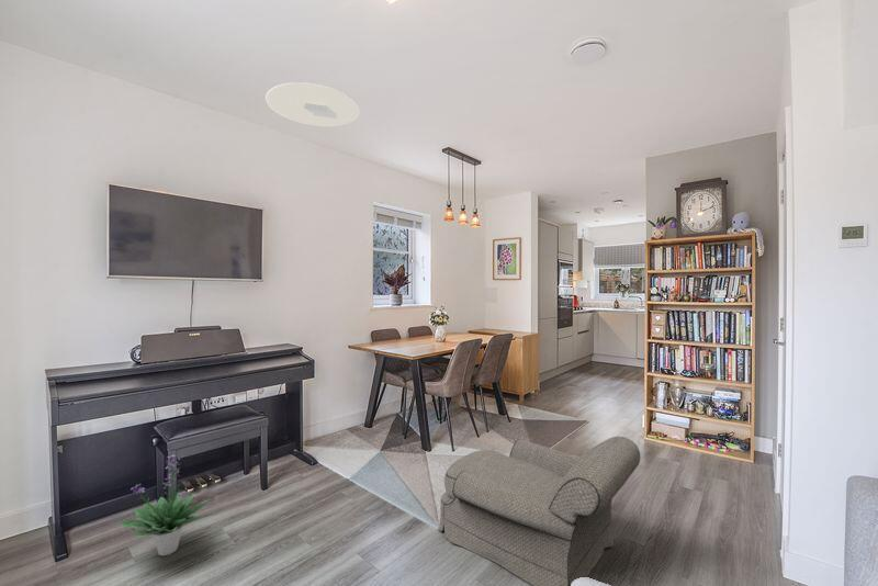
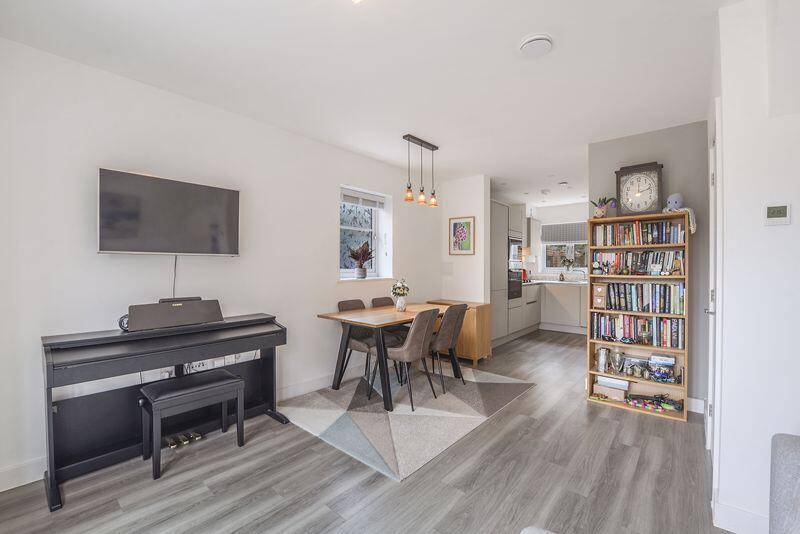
- potted plant (169, 500)
- armchair (530, 483)
- ceiling light (314, 102)
